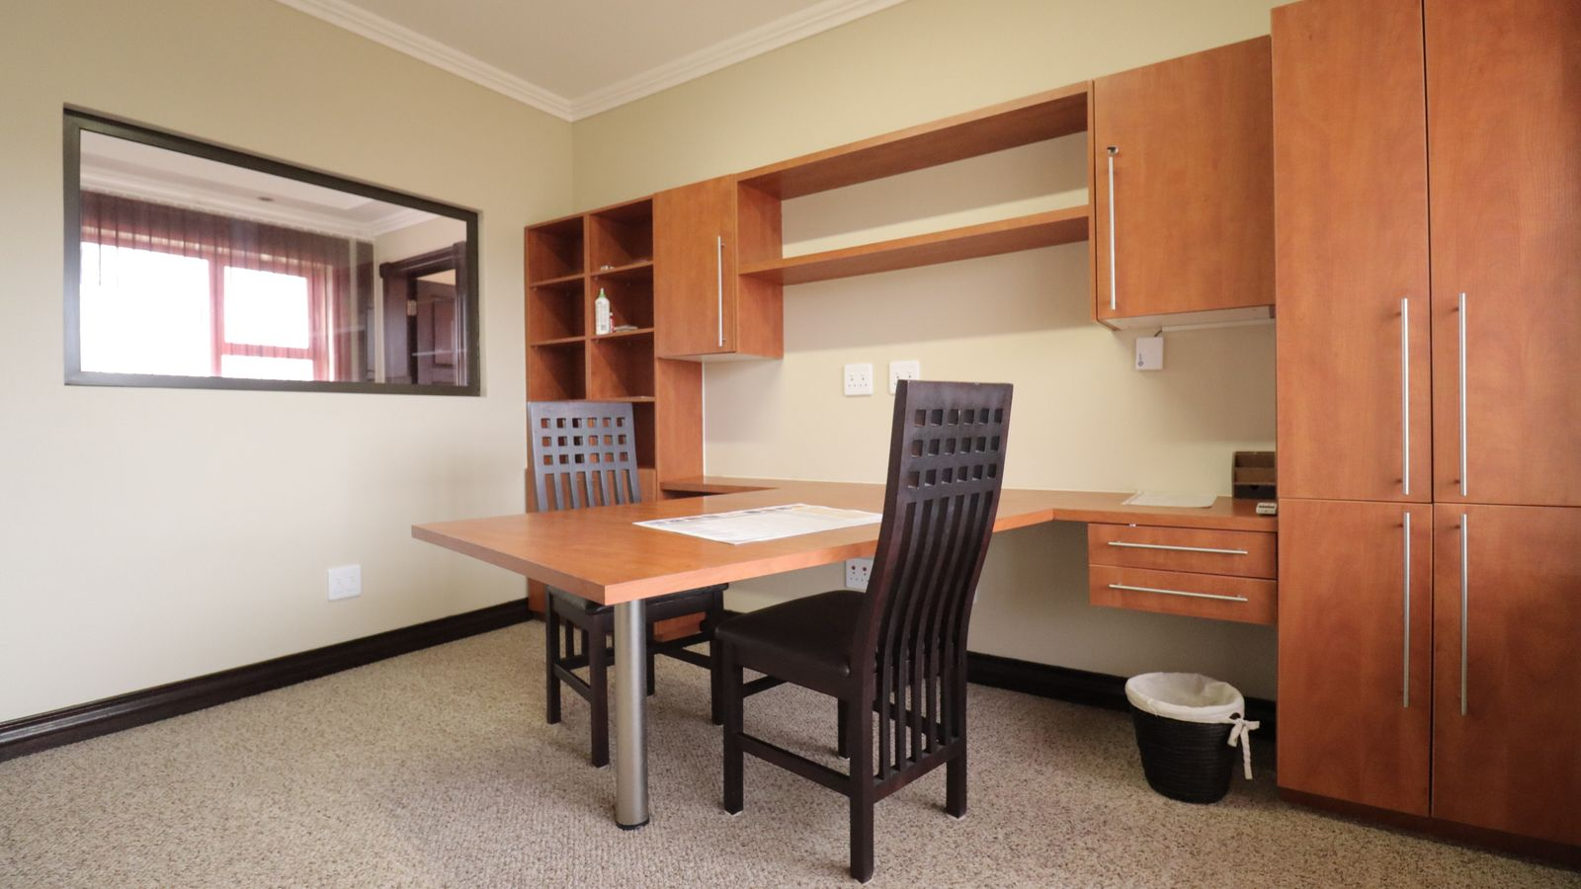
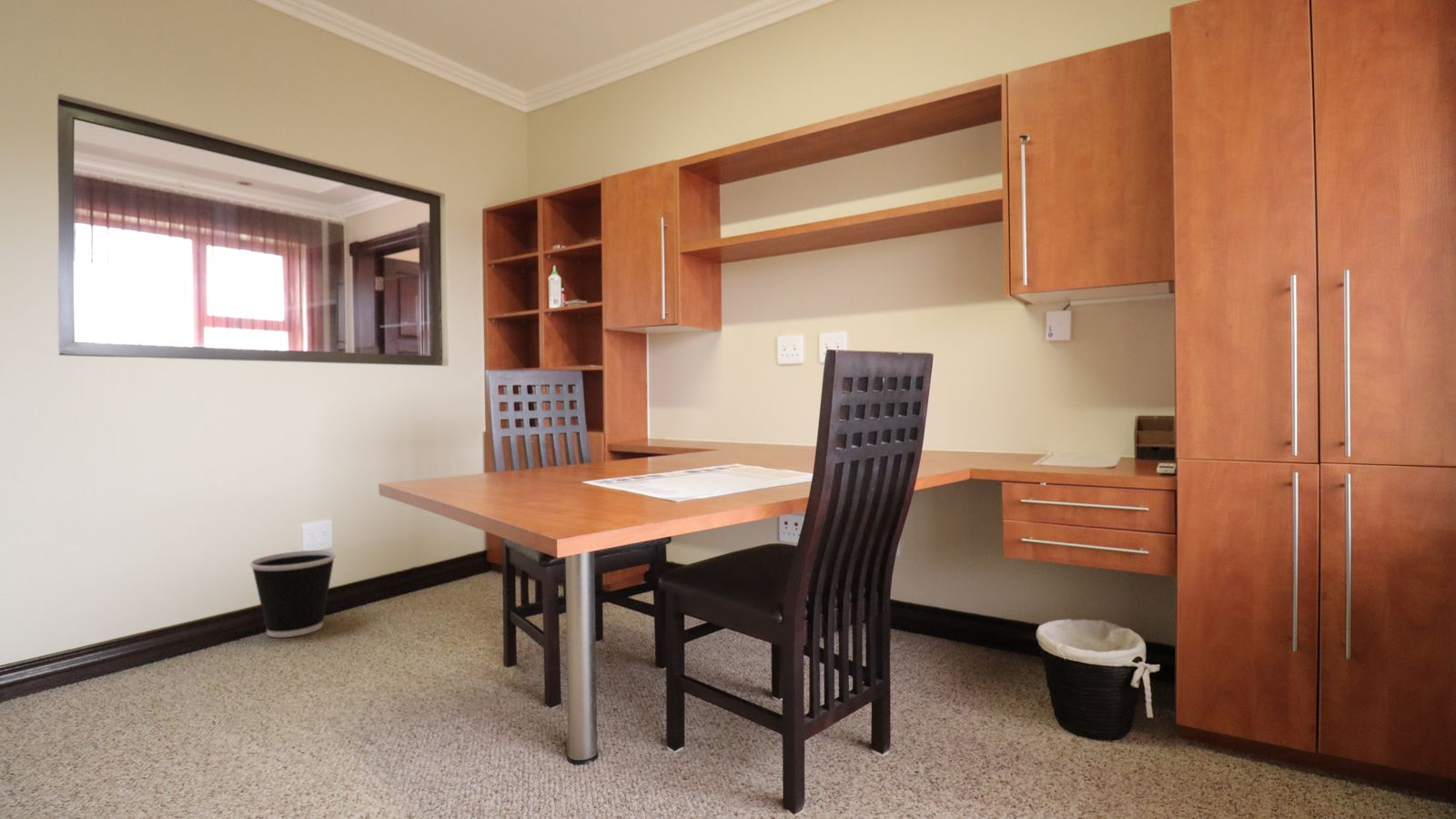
+ wastebasket (294, 593)
